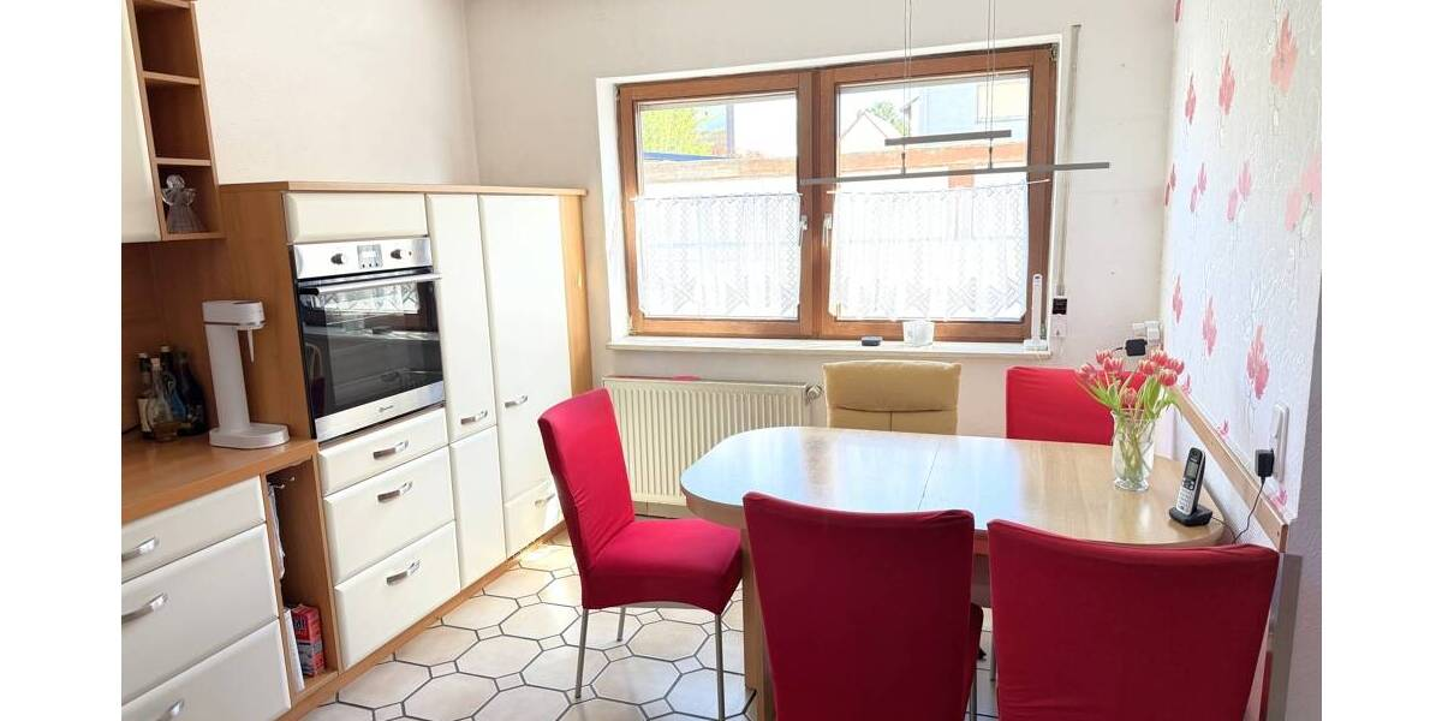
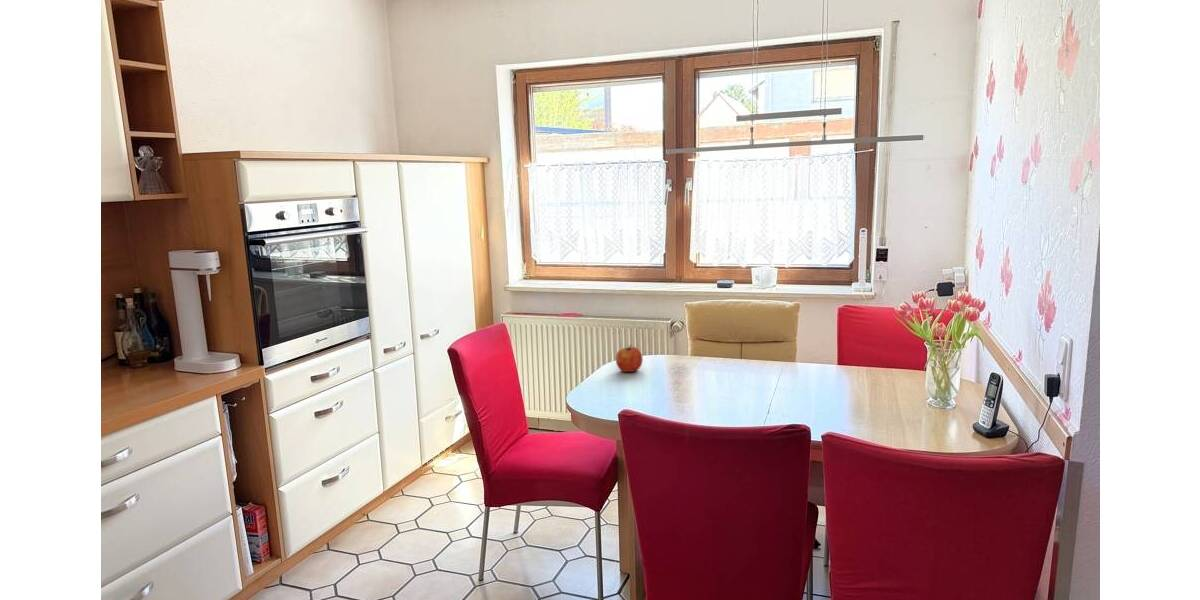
+ fruit (629, 358)
